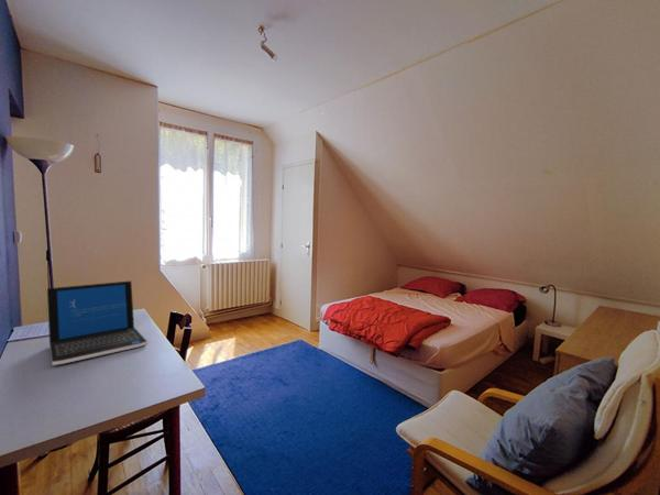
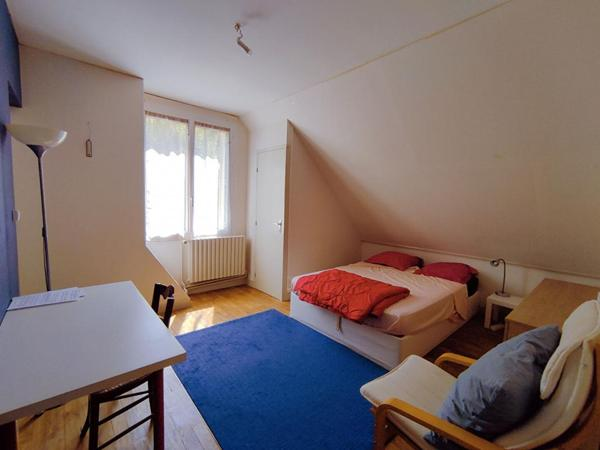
- laptop (97, 317)
